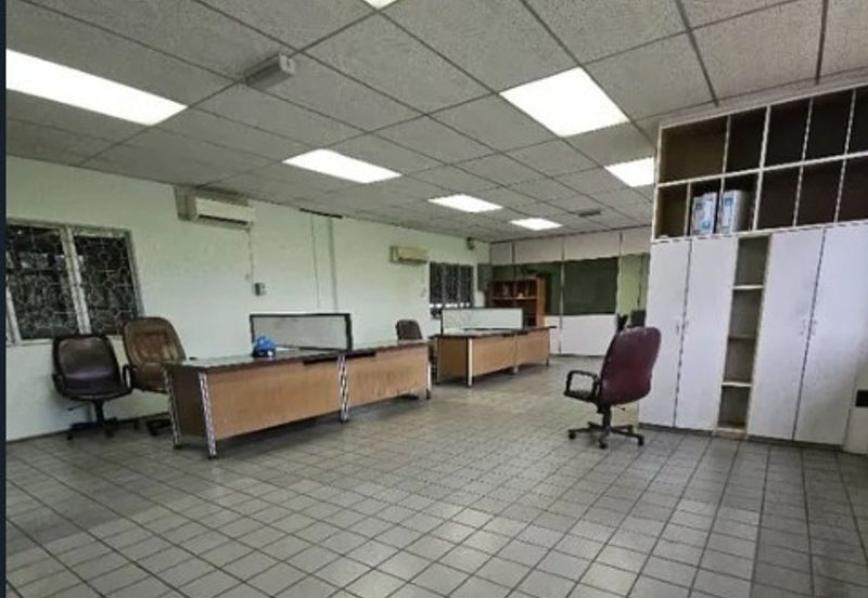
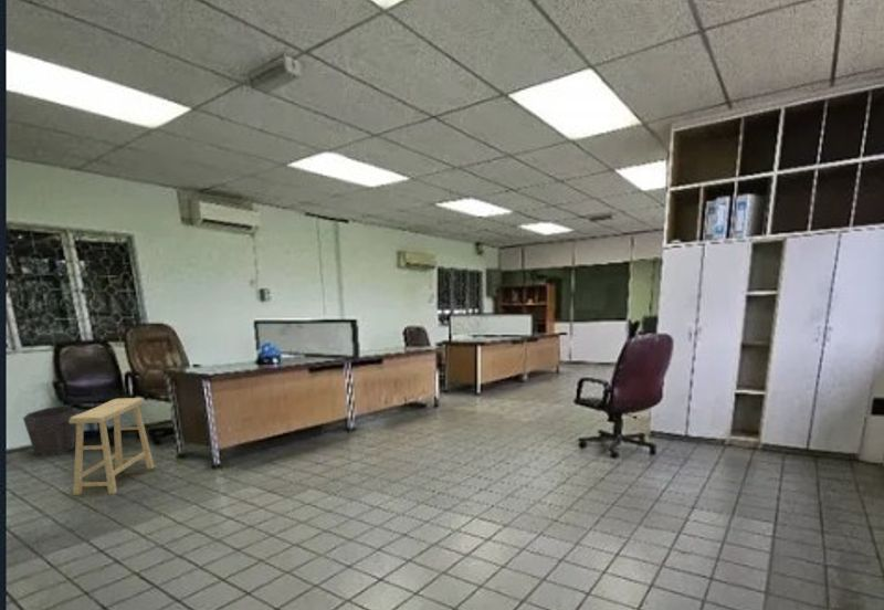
+ waste bin (53, 431)
+ stool (115, 444)
